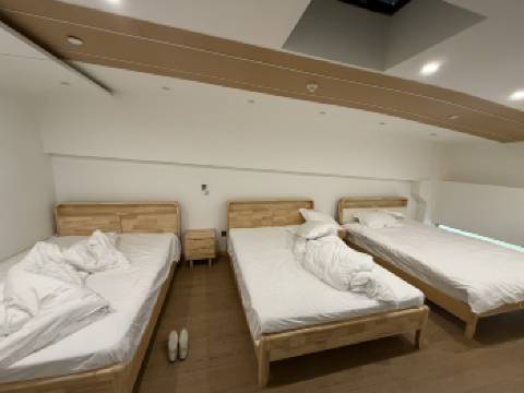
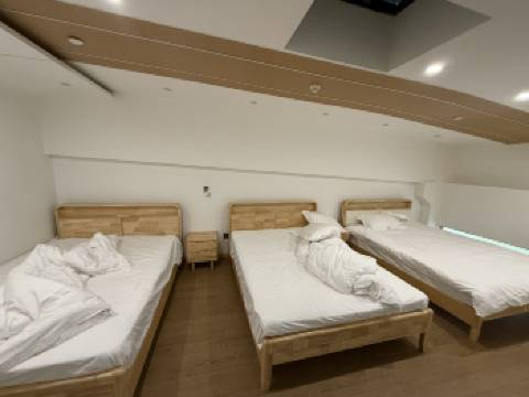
- slippers (177, 343)
